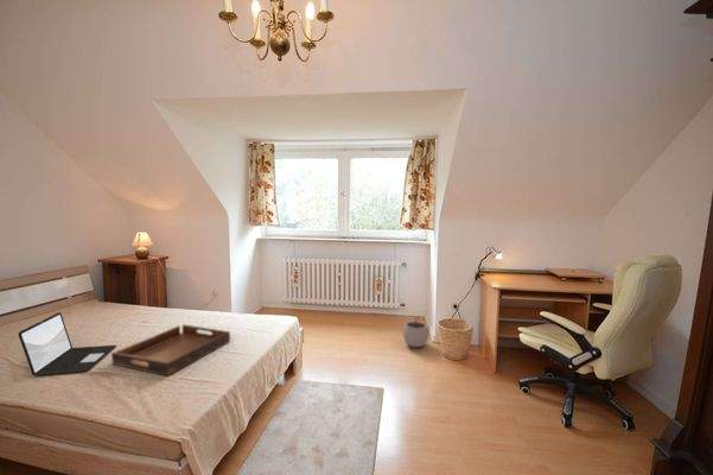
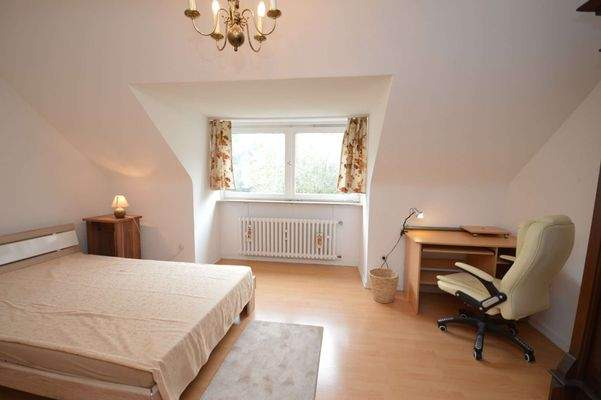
- plant pot (415, 330)
- serving tray (176, 346)
- laptop (70, 342)
